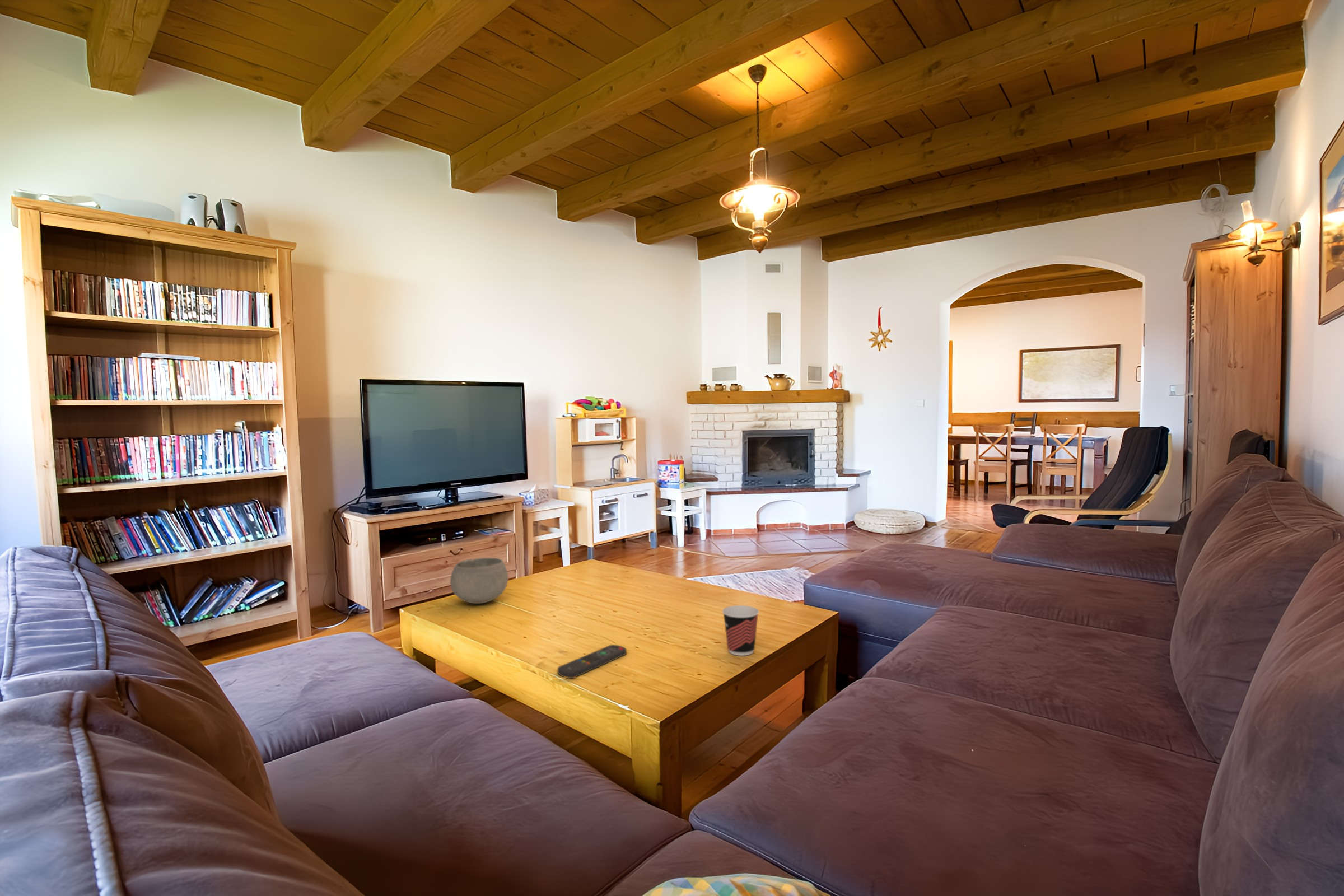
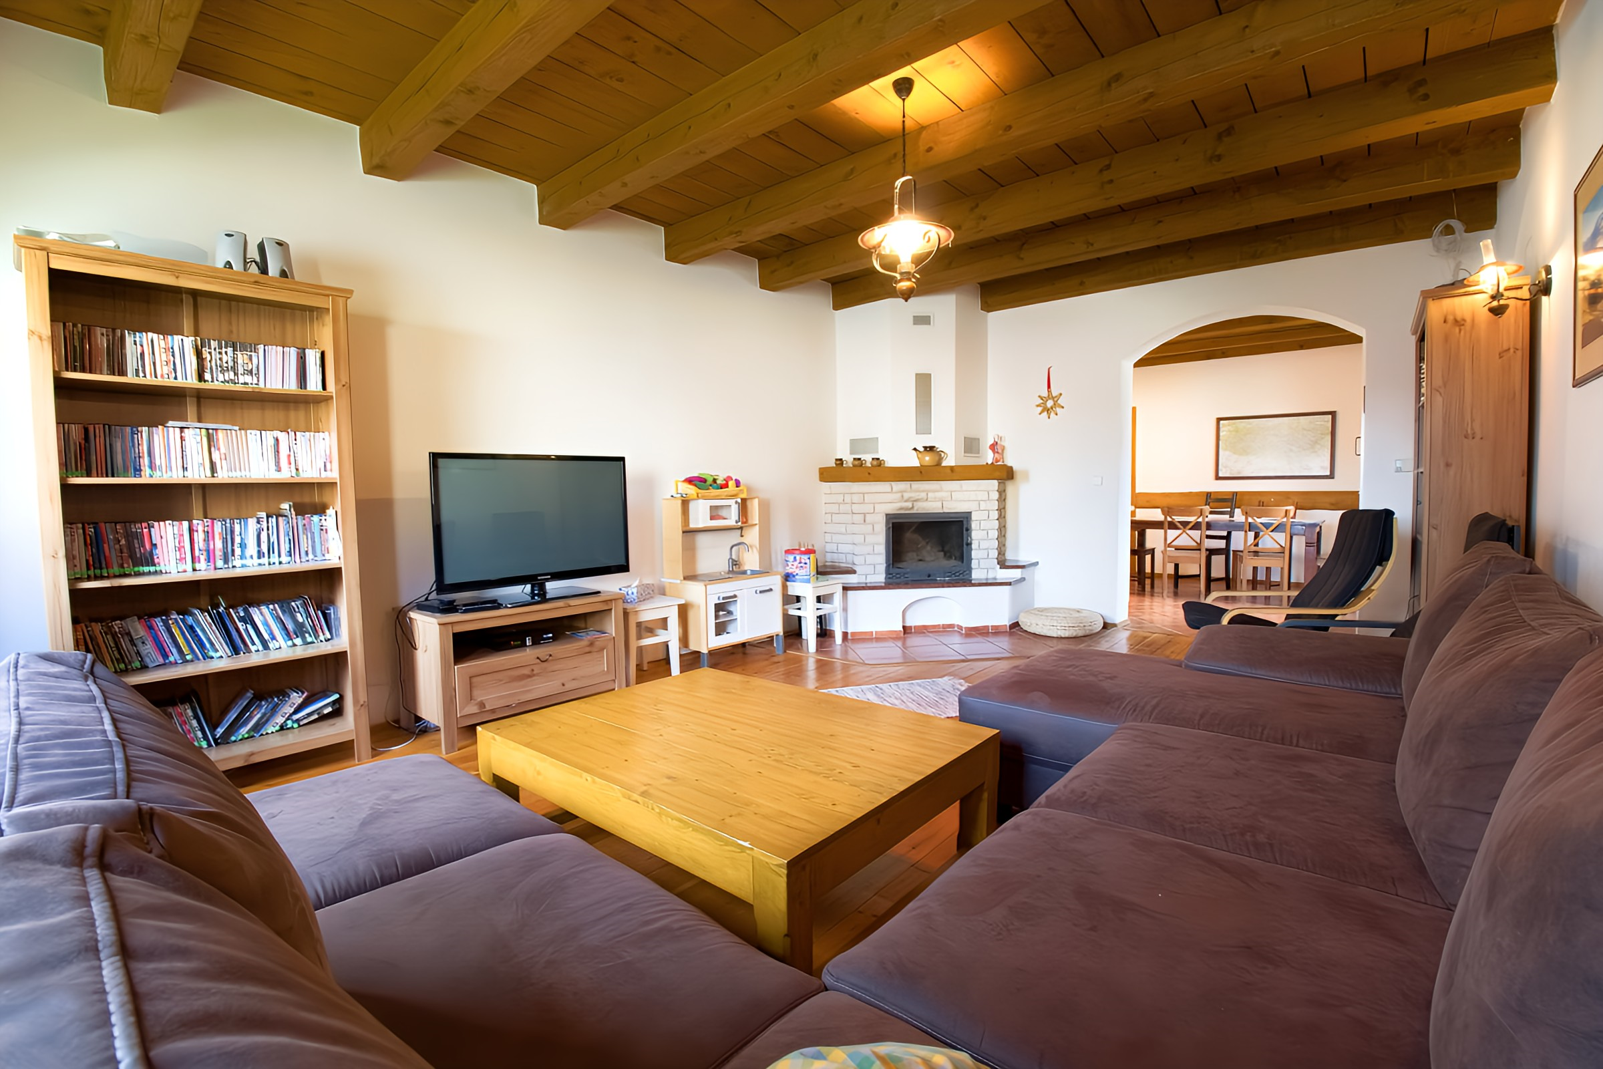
- bowl (480, 582)
- cup (741, 631)
- remote control (593, 660)
